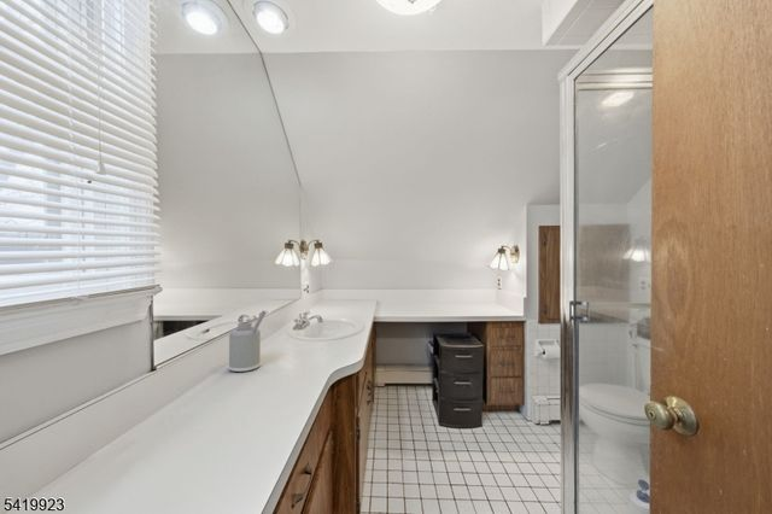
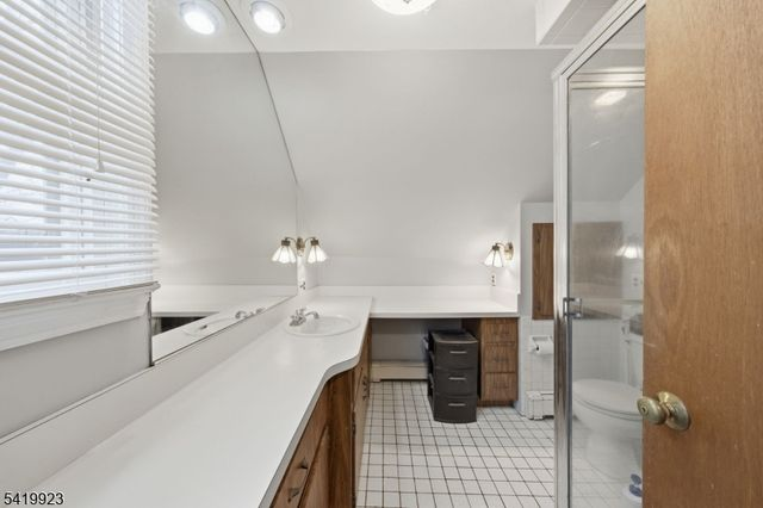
- soap dispenser (248, 338)
